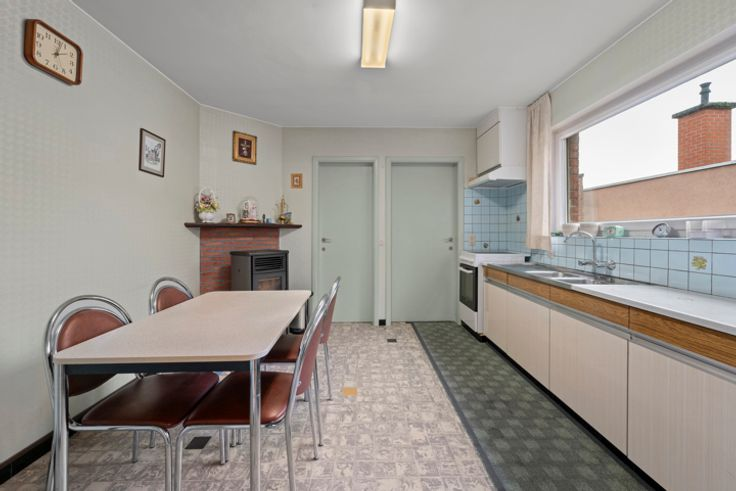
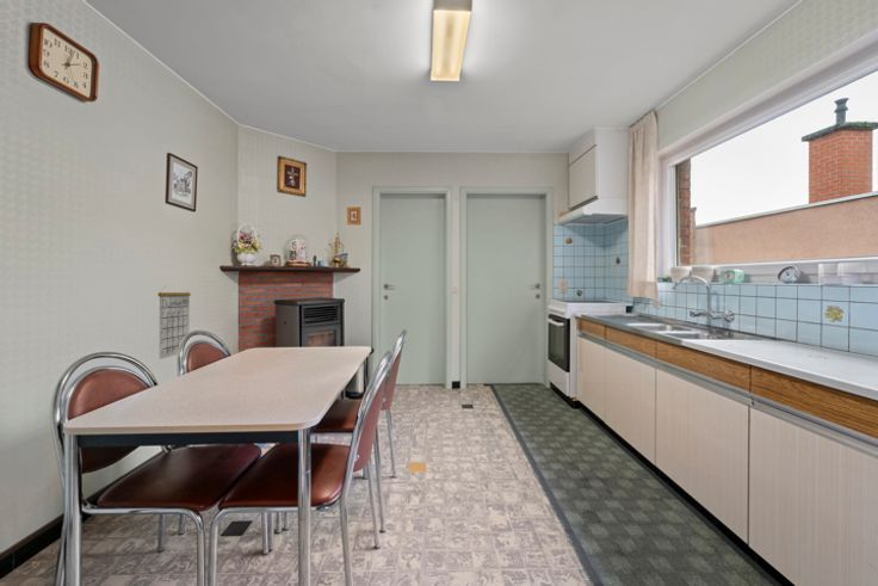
+ calendar (174, 316)
